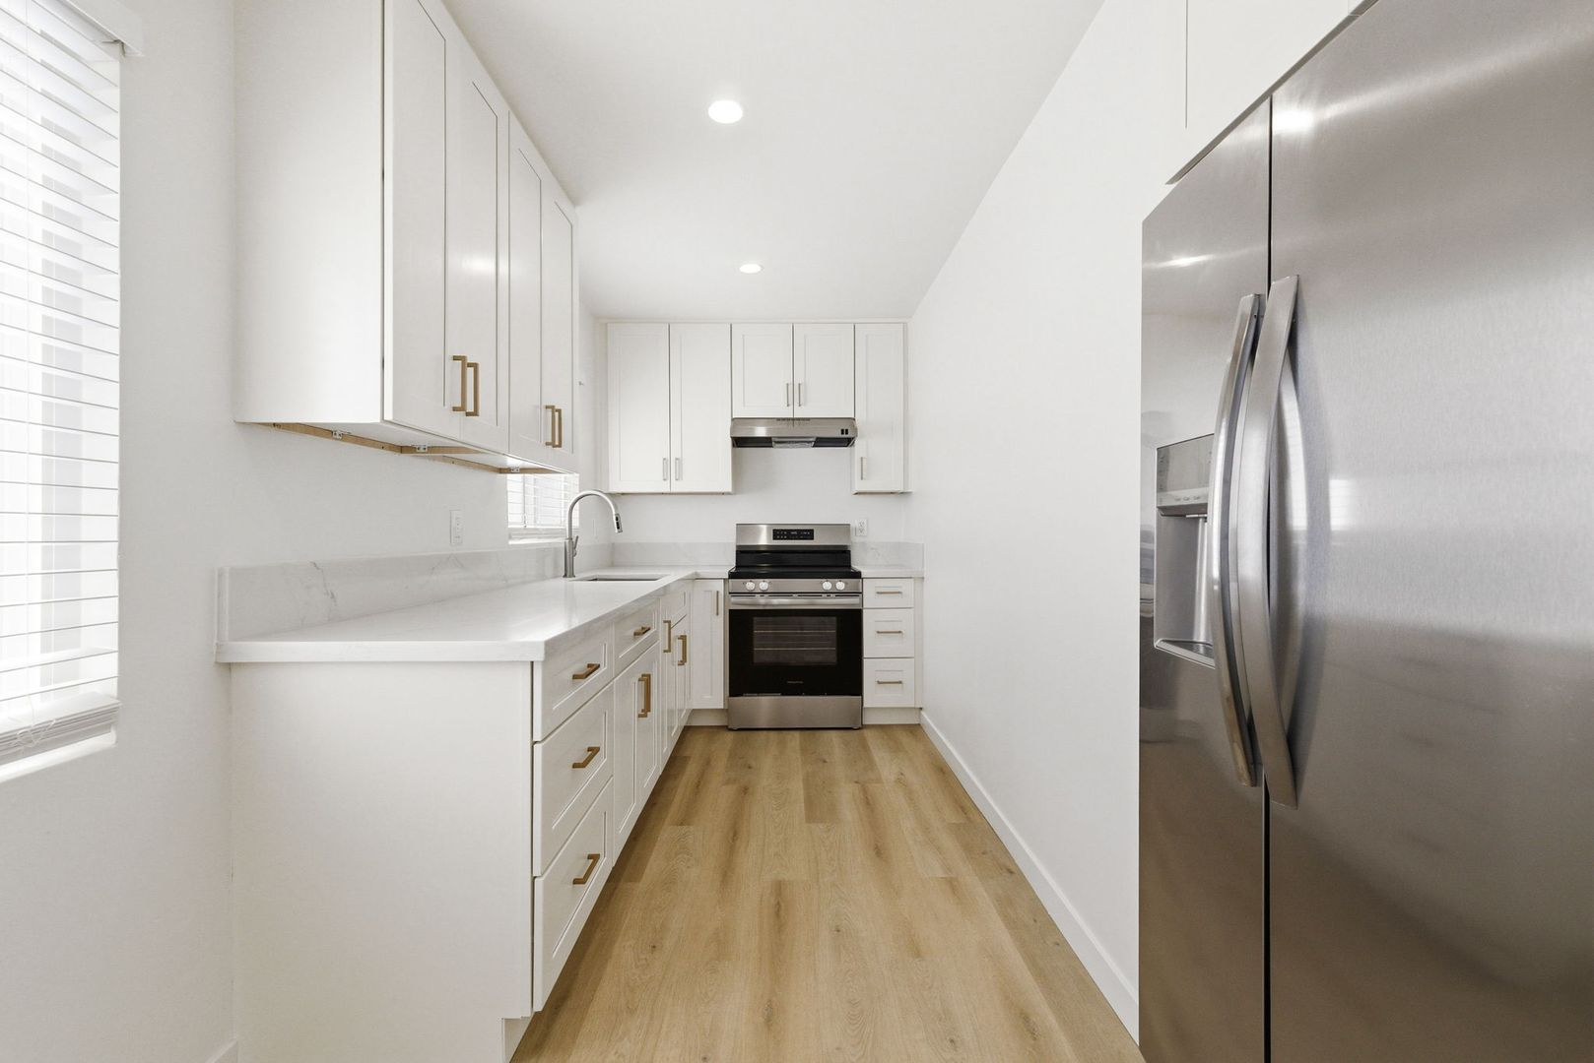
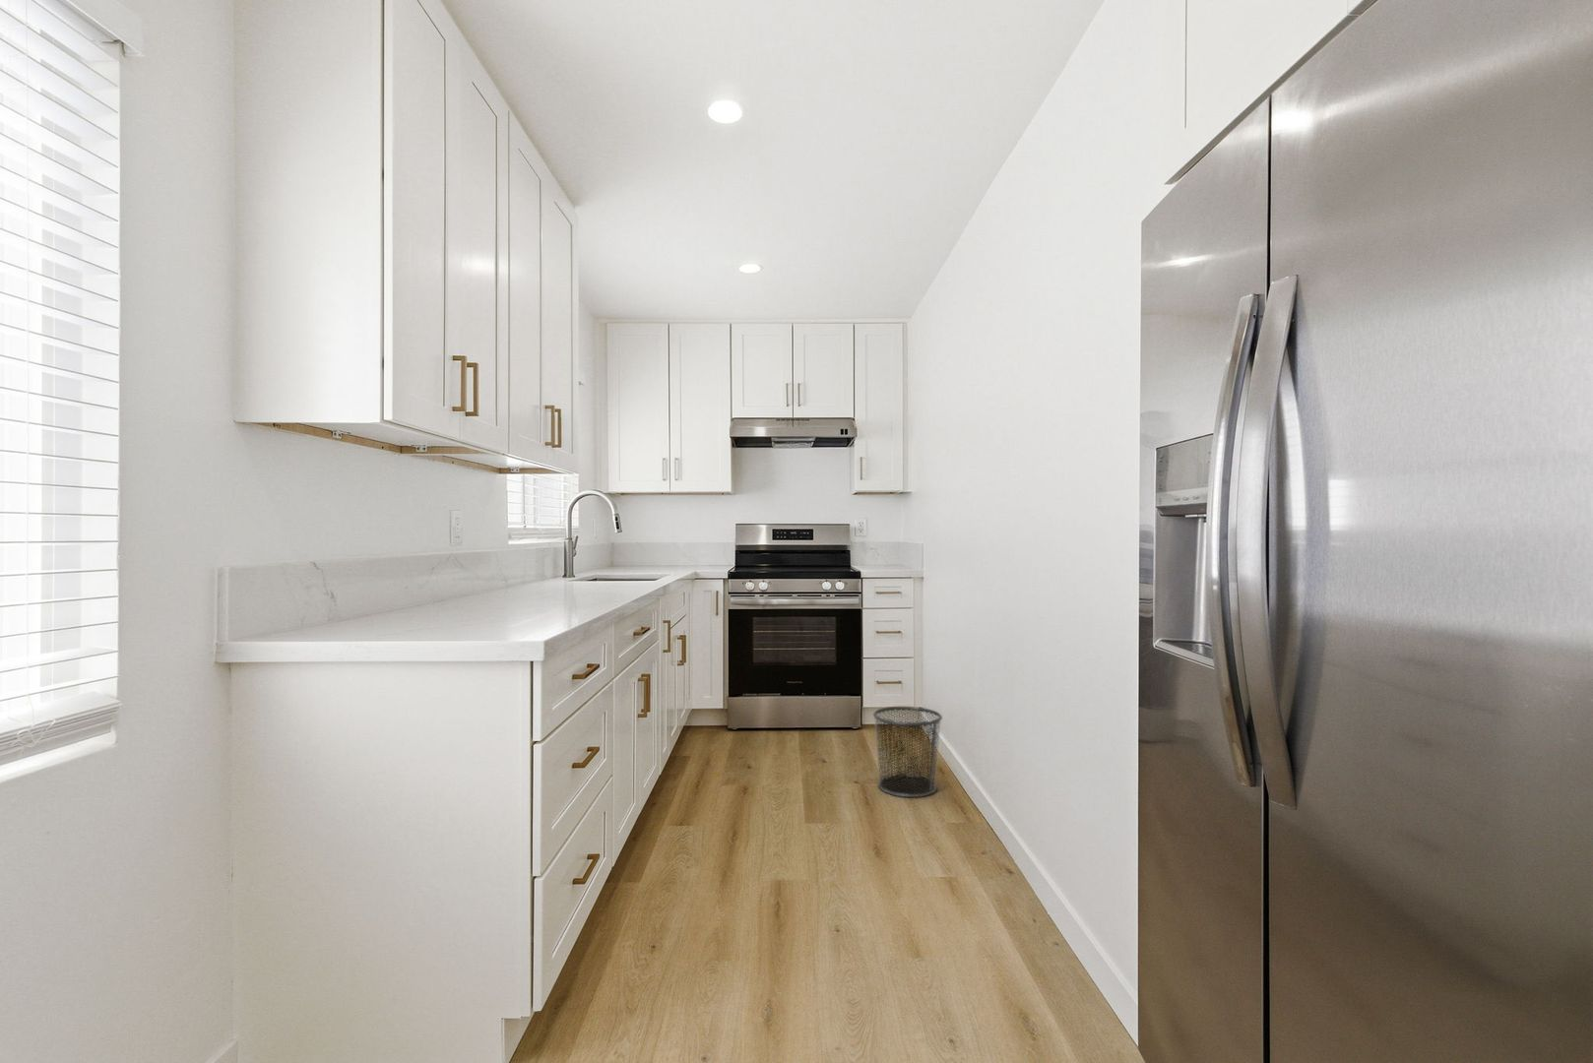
+ waste bin (906, 750)
